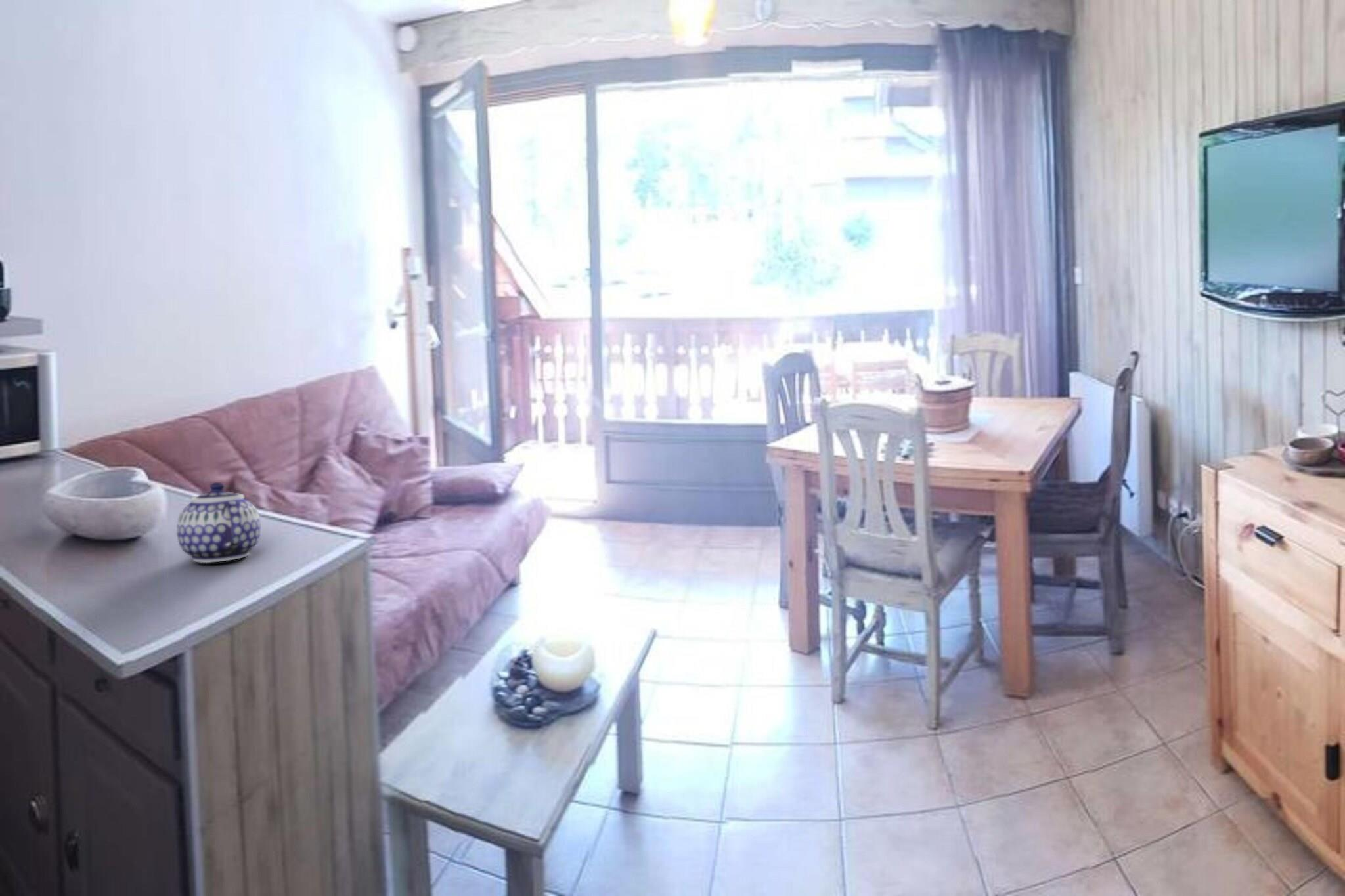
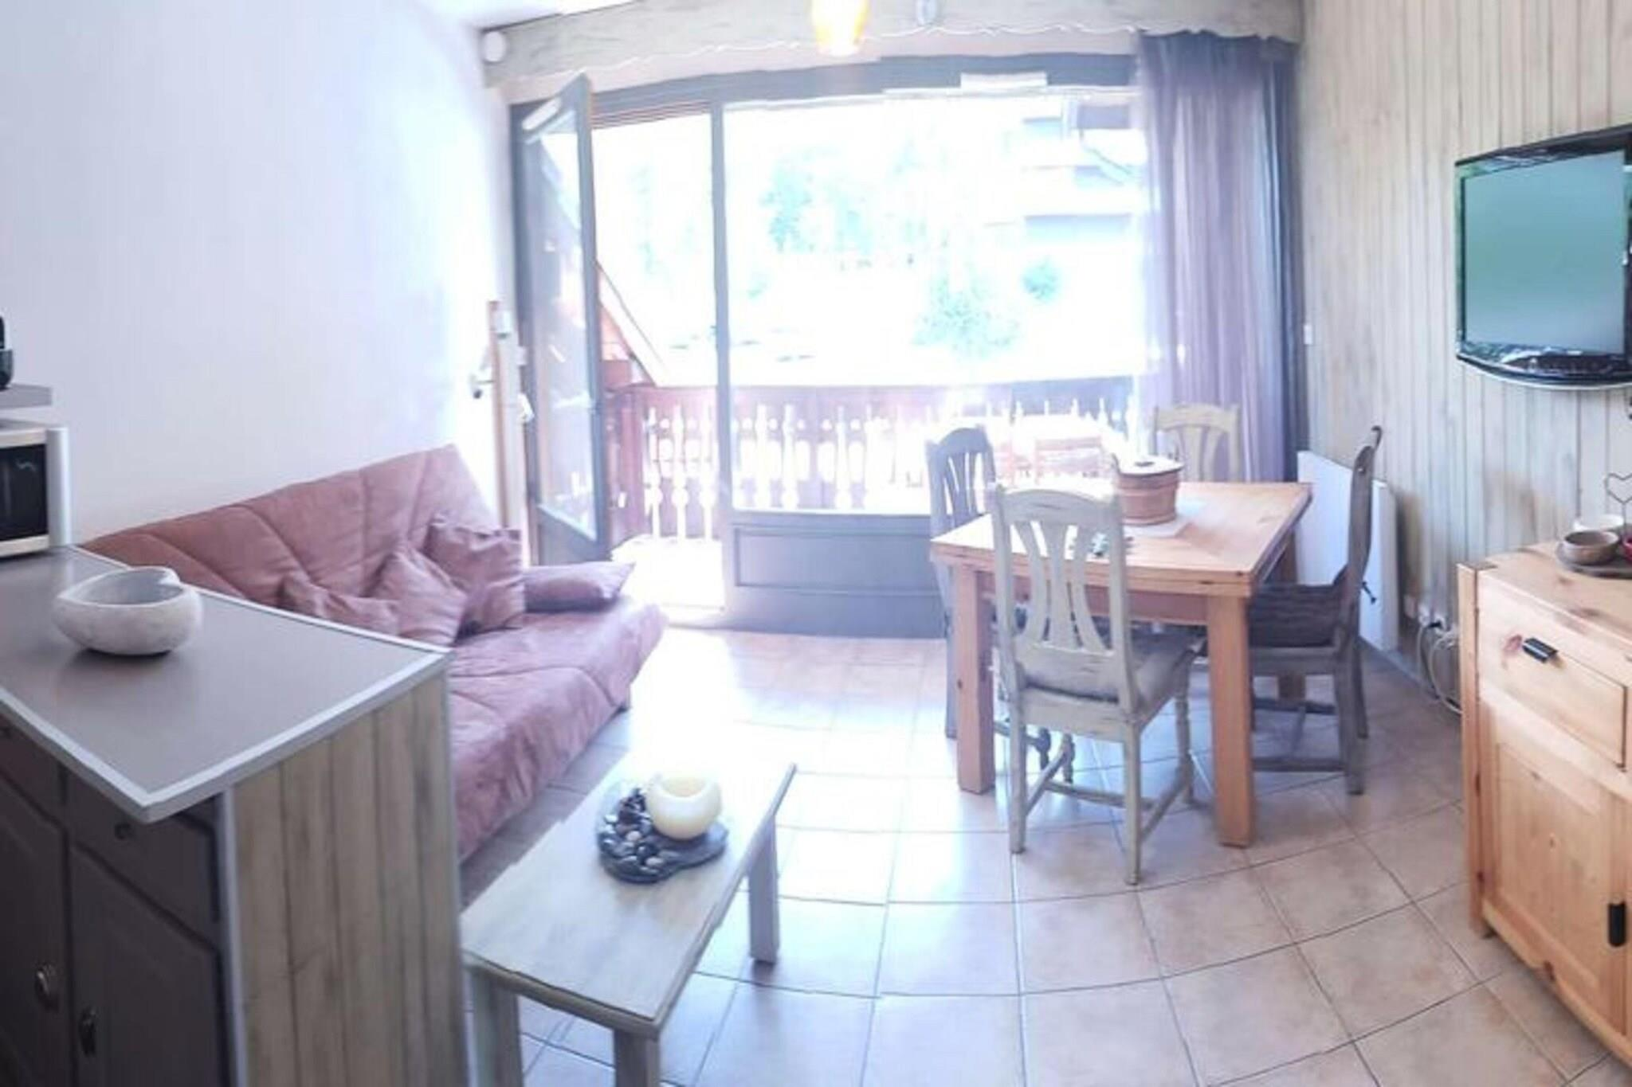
- teapot (219, 520)
